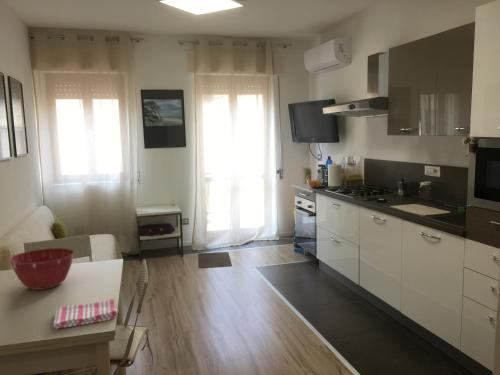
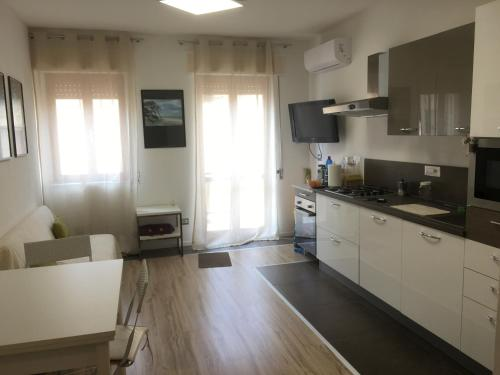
- dish towel (86, 311)
- mixing bowl (44, 269)
